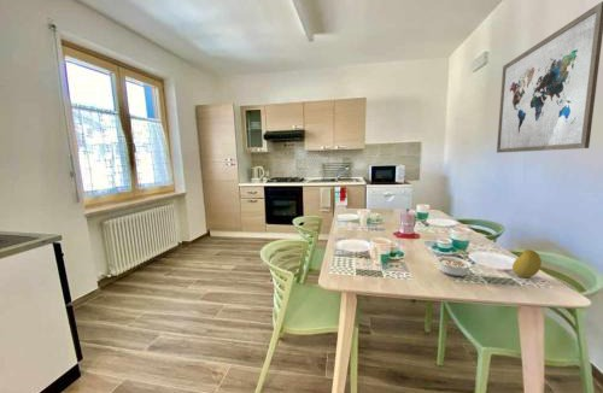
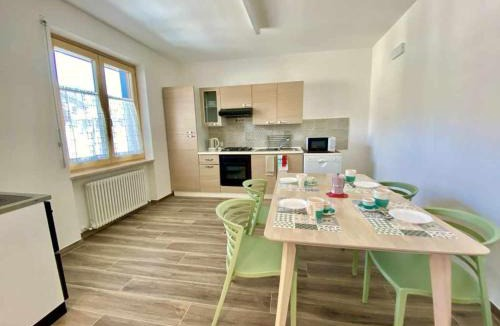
- fruit (526, 263)
- legume (451, 265)
- wall art (535, 98)
